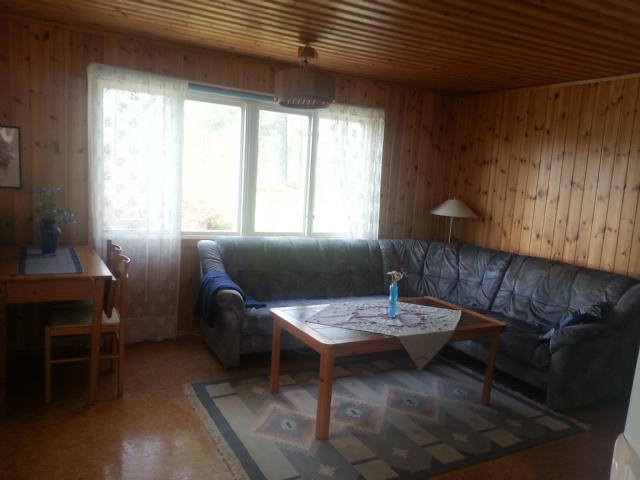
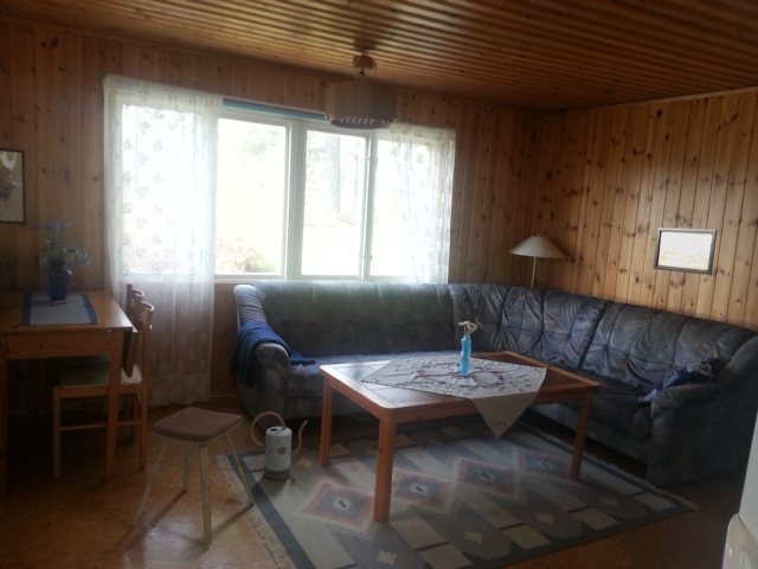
+ watering can (278, 442)
+ wall art (683, 250)
+ music stool (200, 467)
